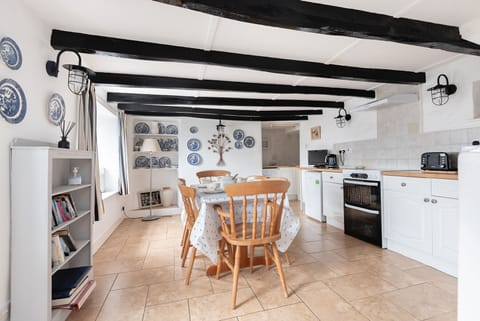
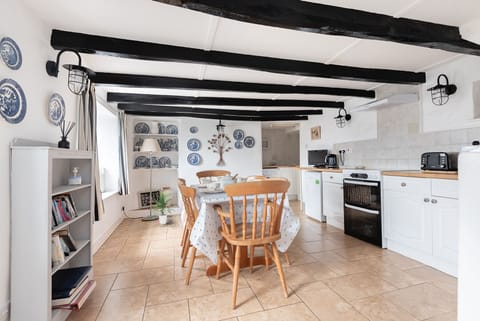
+ indoor plant (163, 207)
